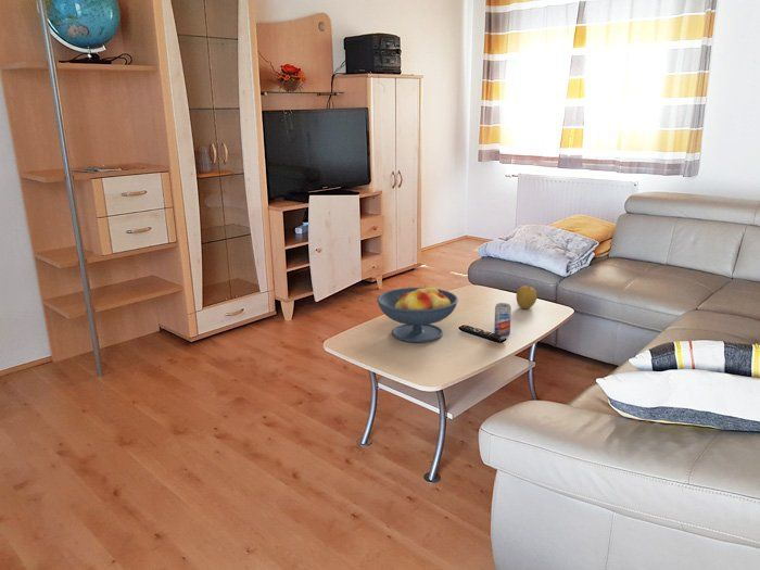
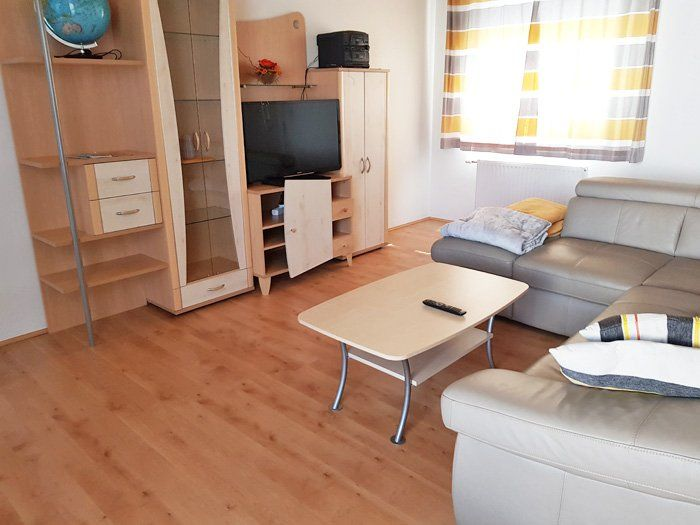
- fruit (525, 296)
- beverage can (503, 318)
- fruit bowl (417, 309)
